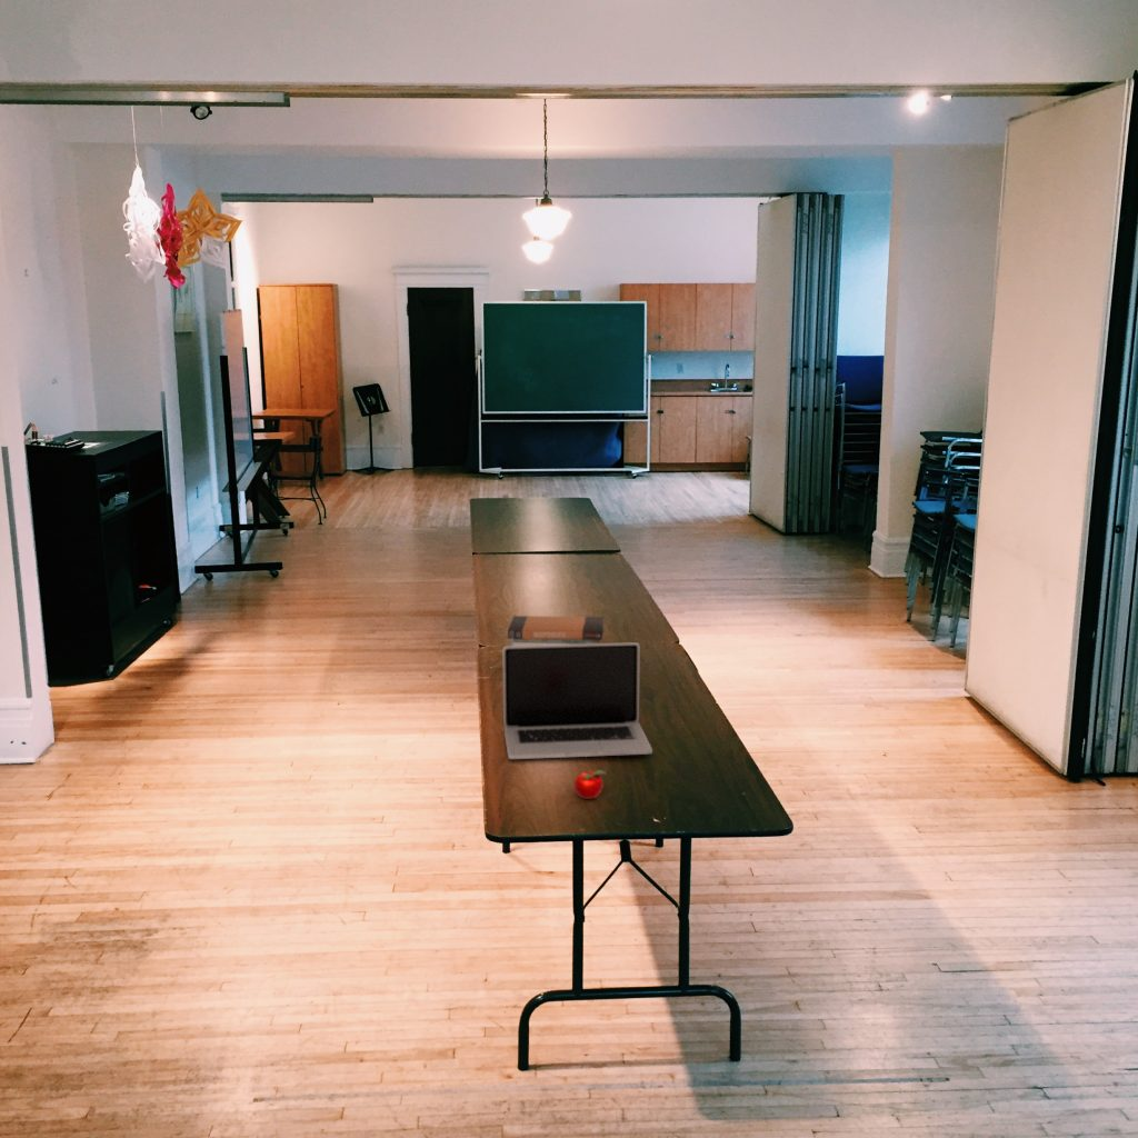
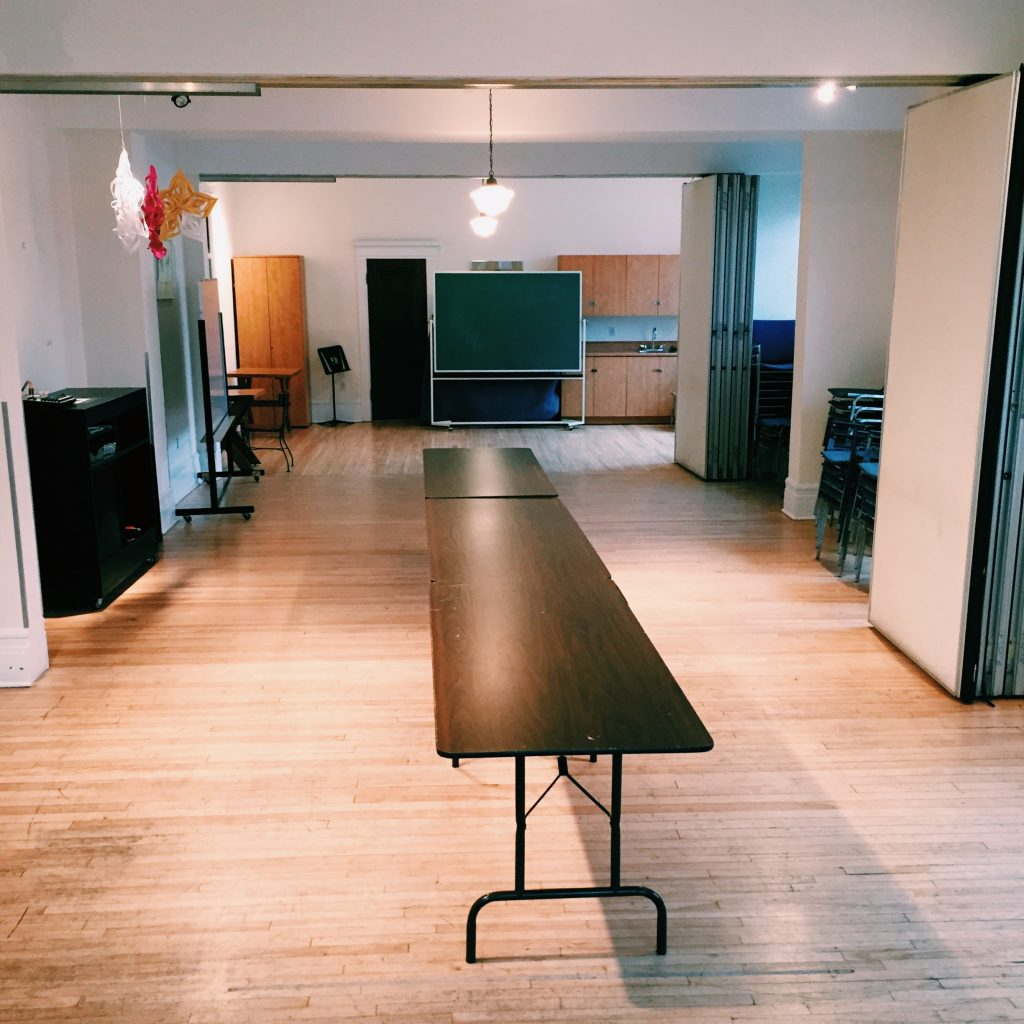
- book stack (556, 643)
- laptop (576, 699)
- apple (591, 783)
